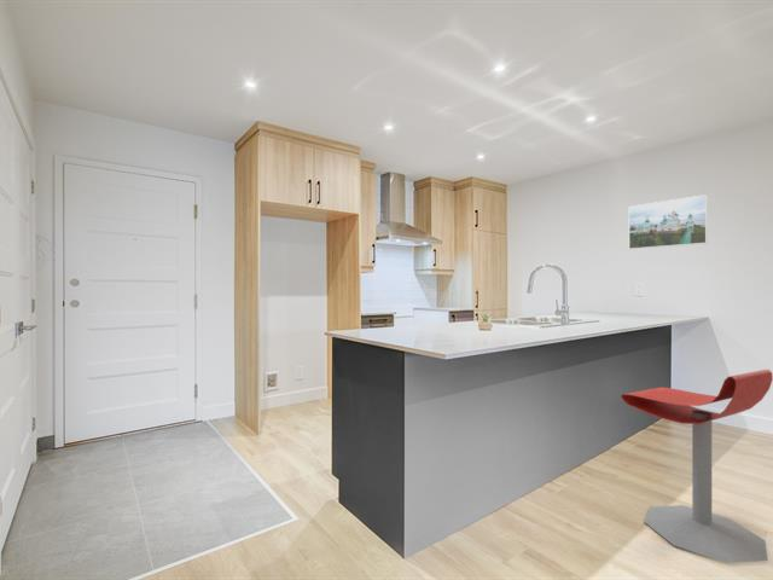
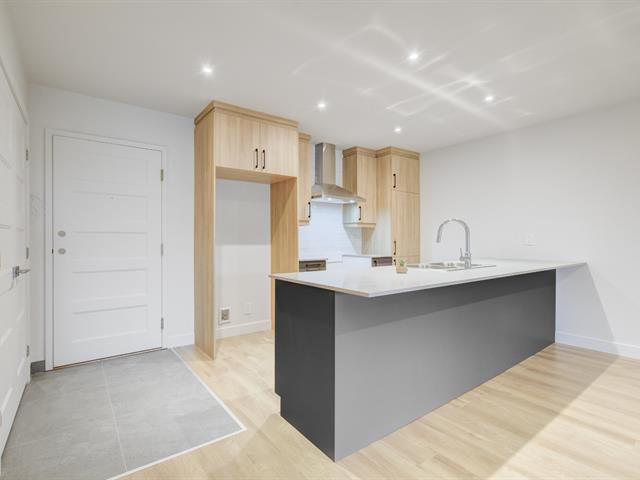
- stool (692, 445)
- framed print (666, 224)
